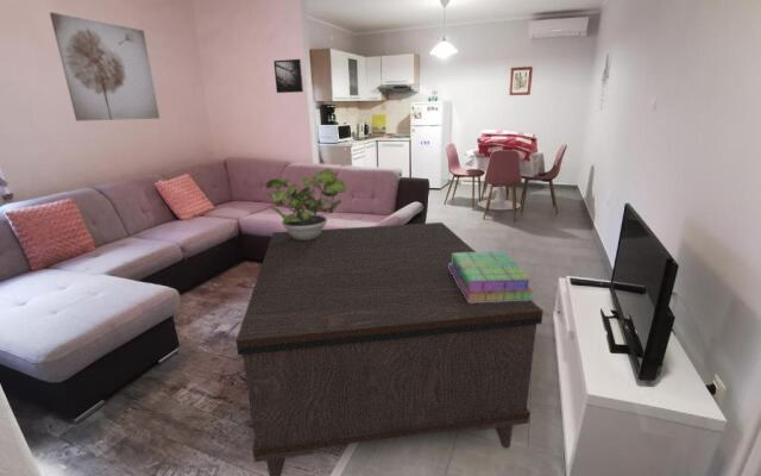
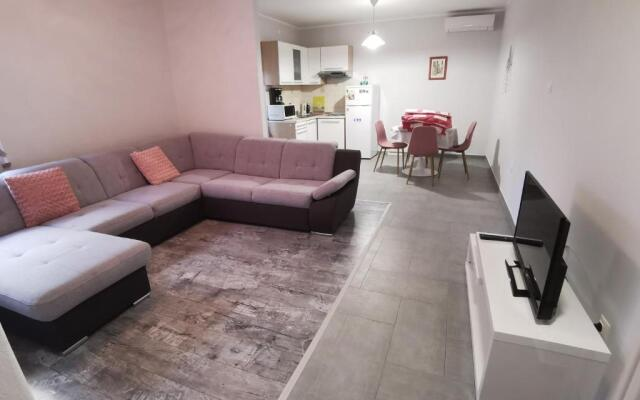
- potted plant (306, 203)
- wall art (112, 73)
- coffee table (375, 322)
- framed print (288, 76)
- stack of books (488, 274)
